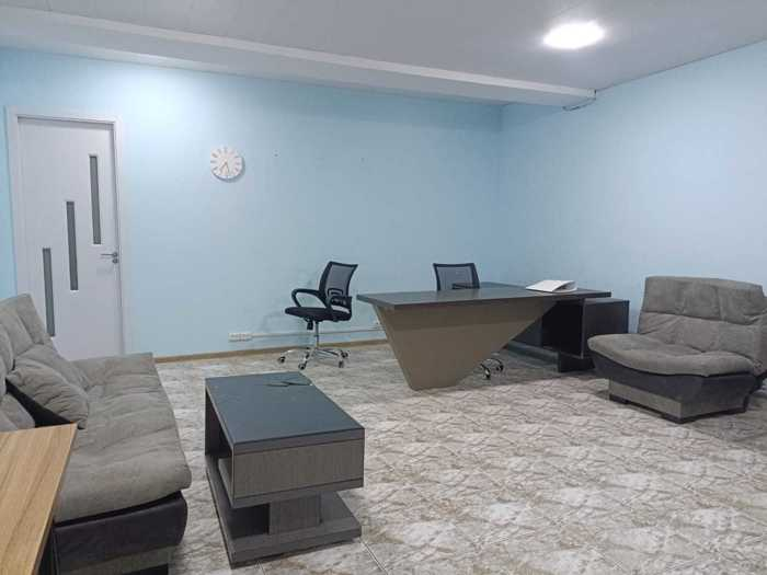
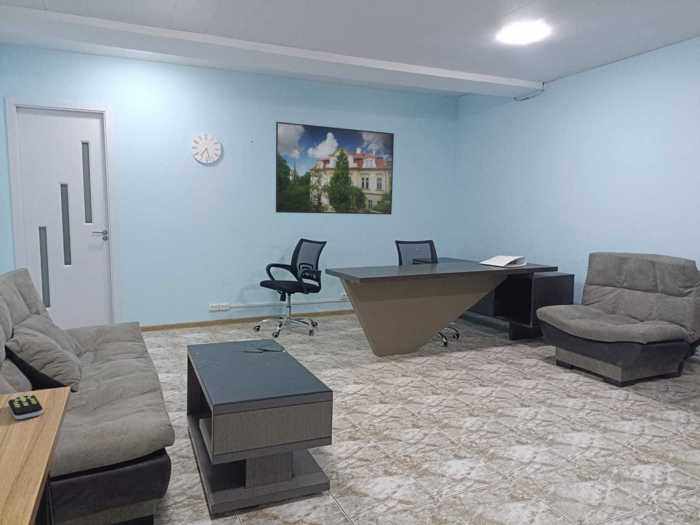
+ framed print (337, 171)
+ remote control (25, 406)
